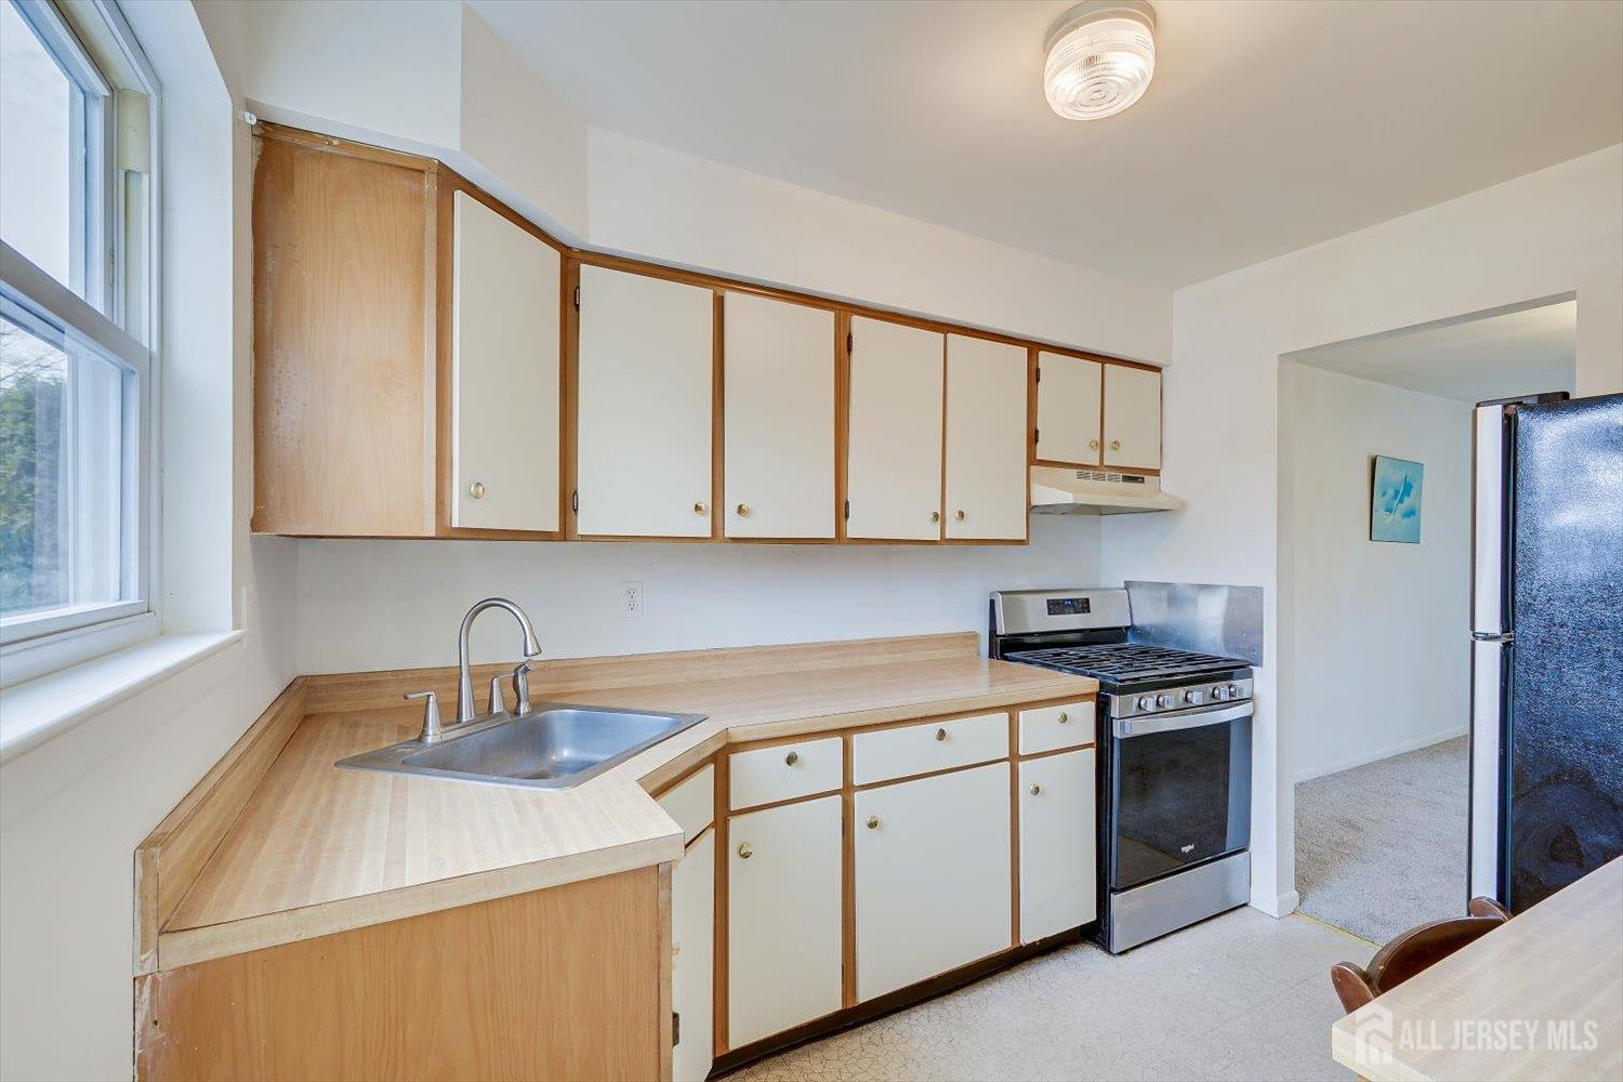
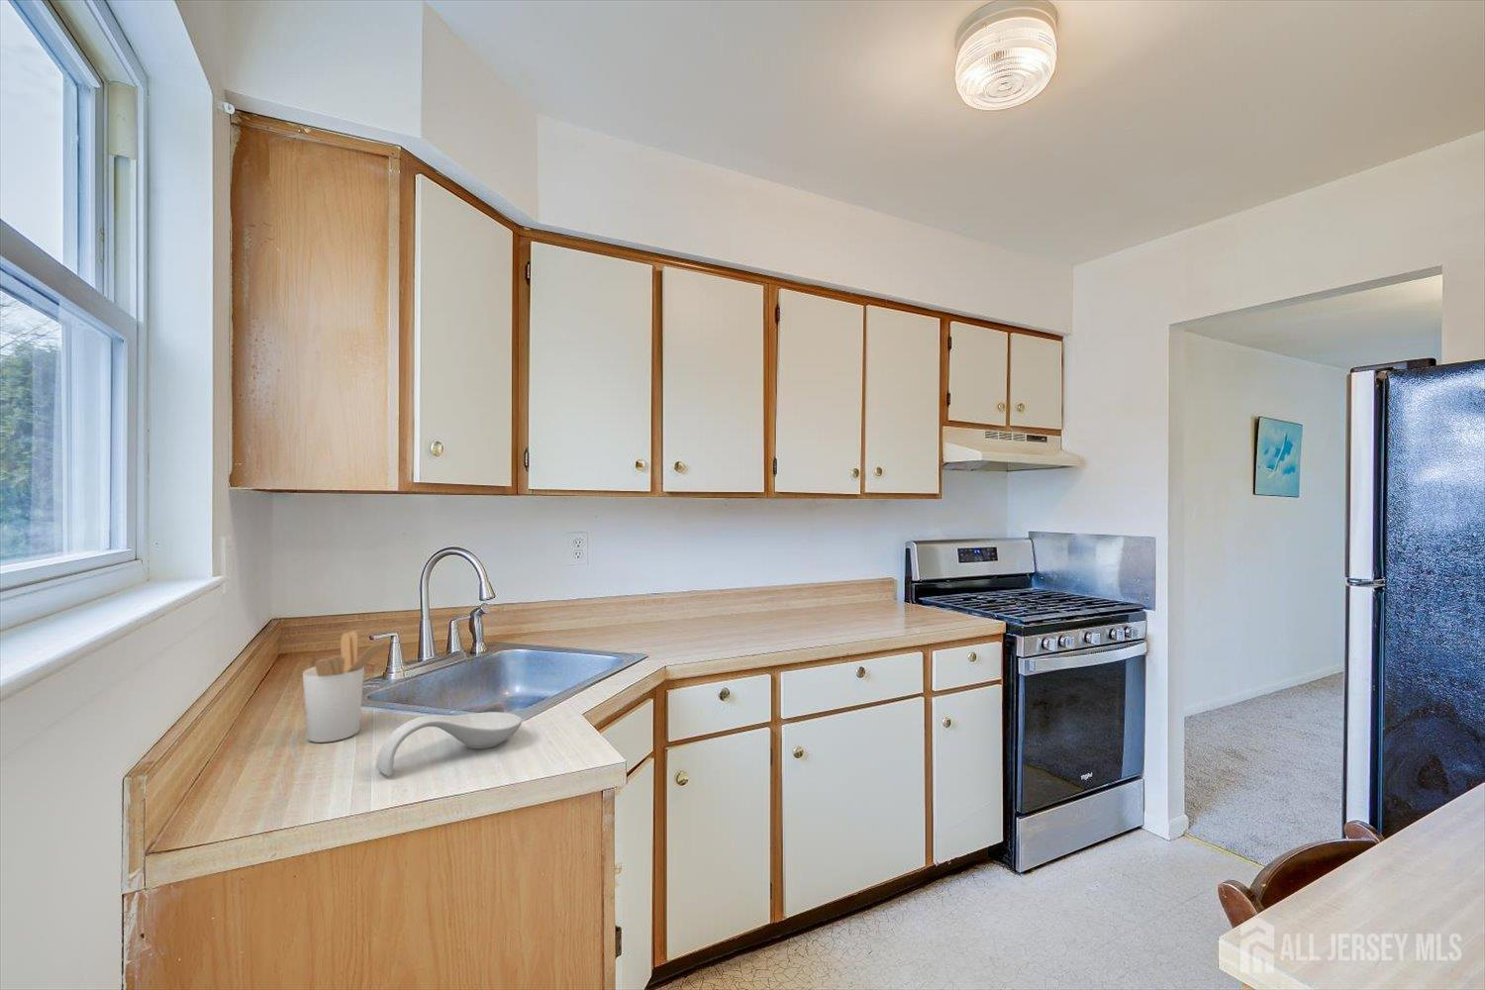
+ utensil holder (348, 685)
+ spoon rest (454, 731)
